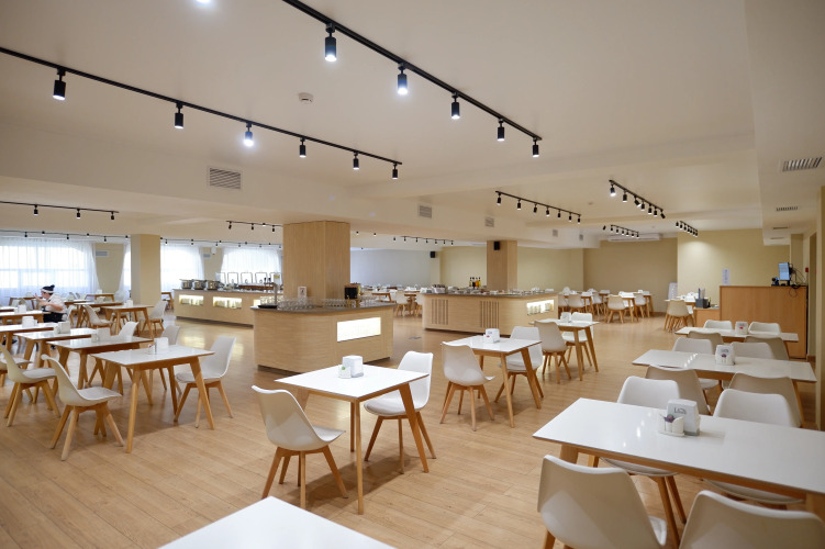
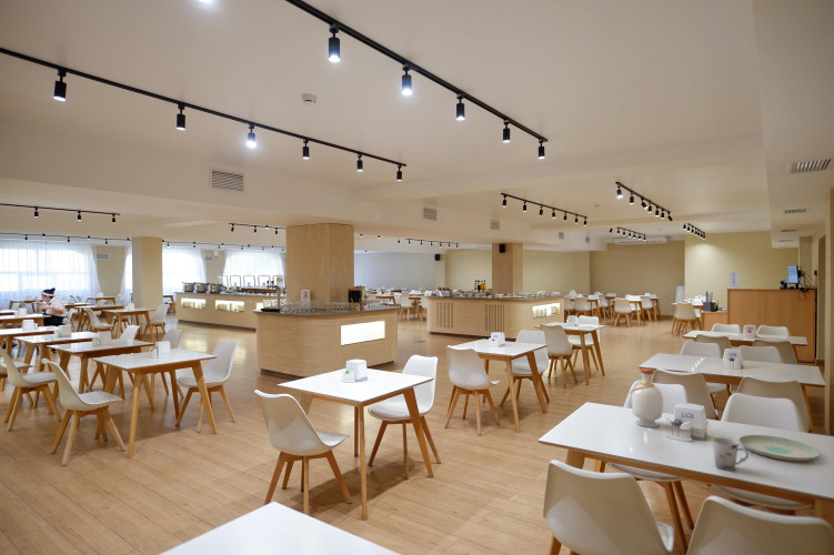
+ bottle (646, 396)
+ plate (777, 447)
+ cup (730, 454)
